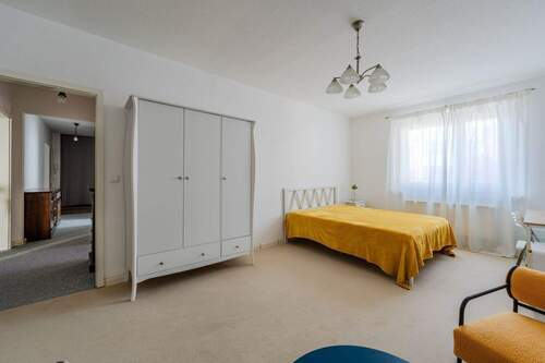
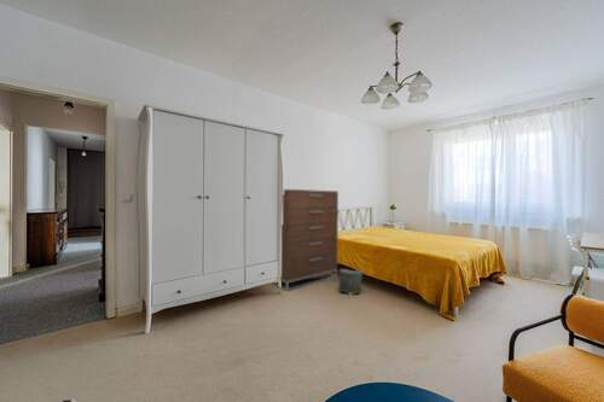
+ bag (349, 280)
+ dresser (303, 234)
